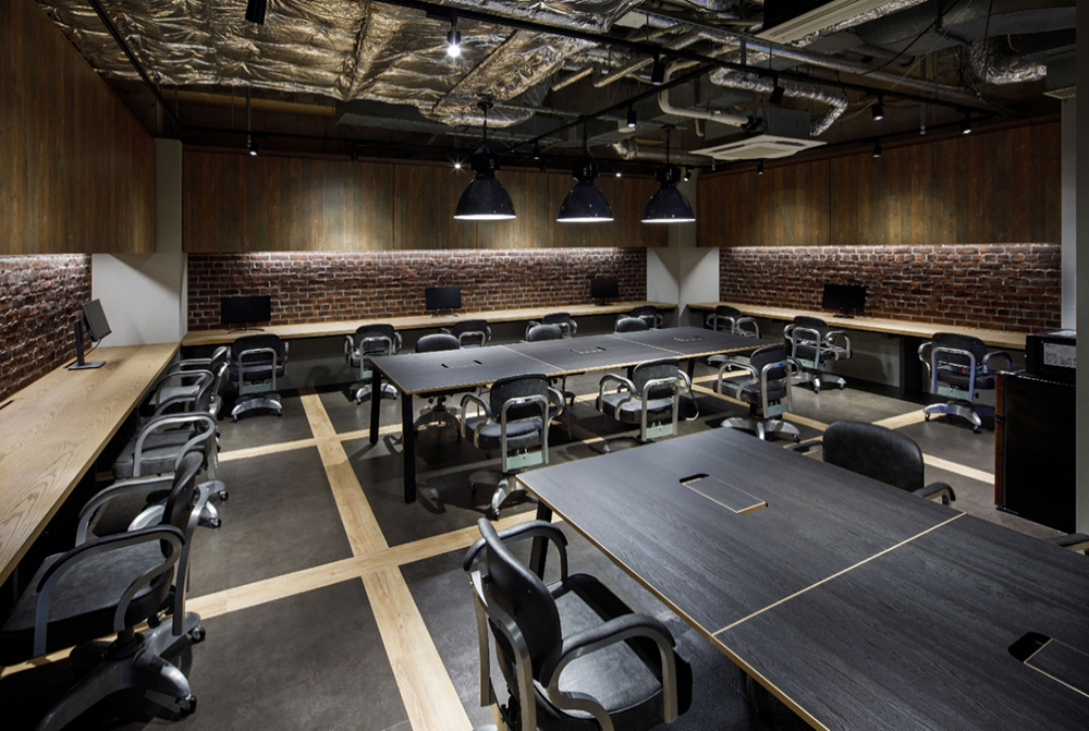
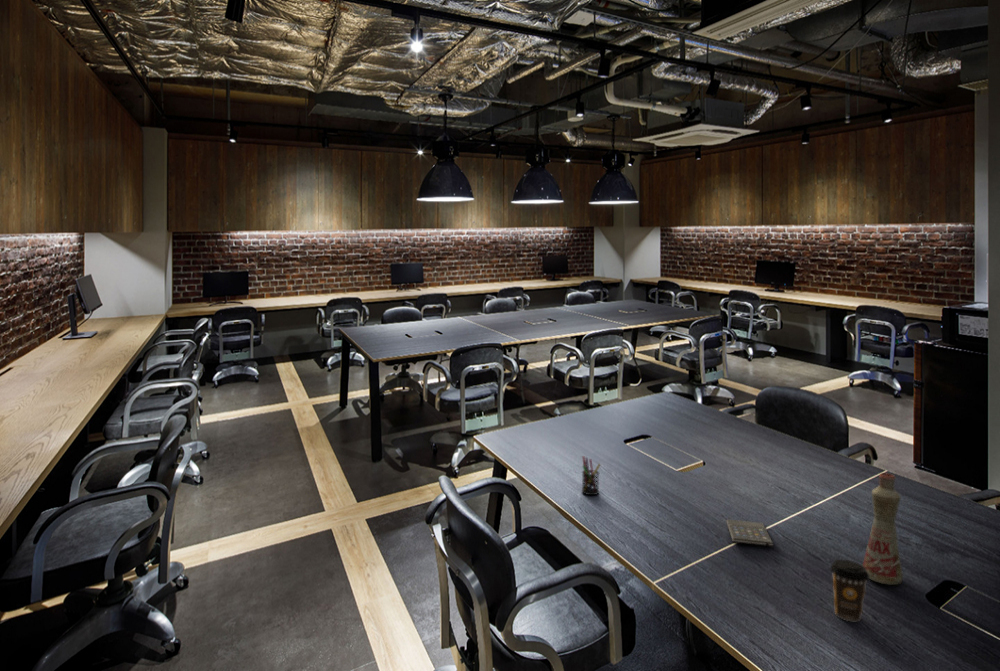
+ pen holder (588, 475)
+ coffee cup (848, 590)
+ bottle (885, 526)
+ smartphone (748, 532)
